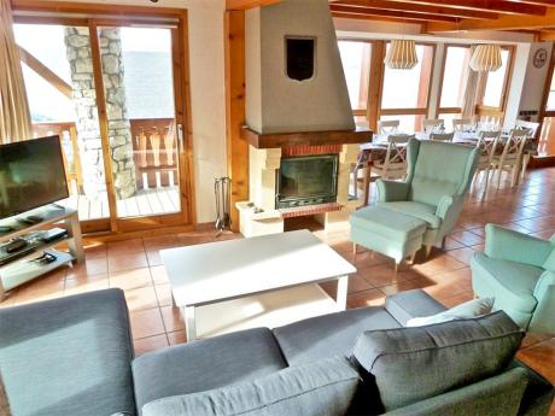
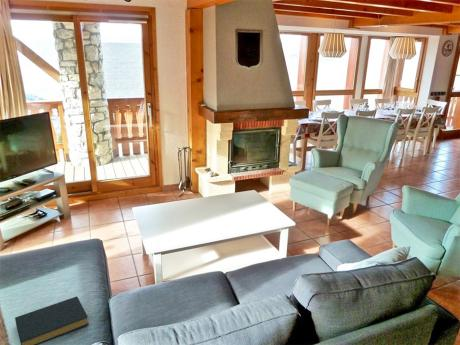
+ hardback book (52, 320)
